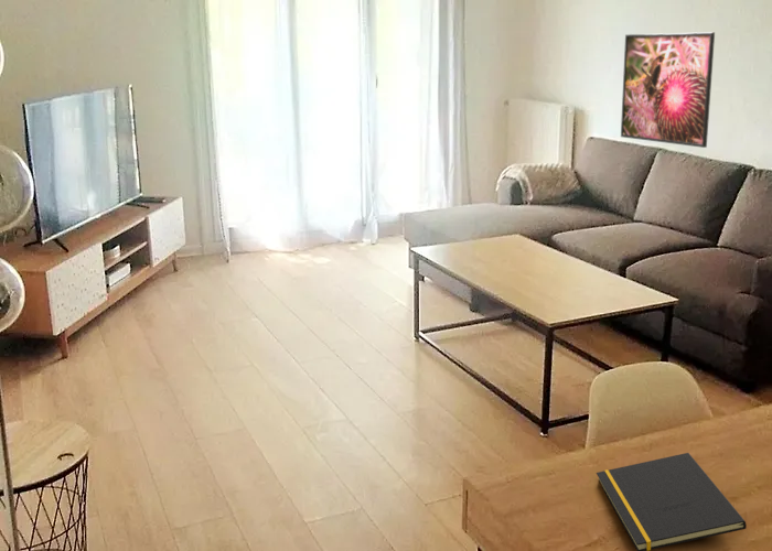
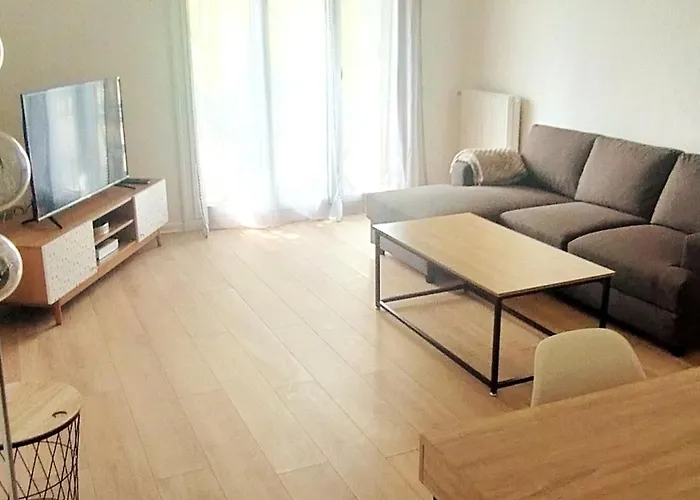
- notepad (665, 498)
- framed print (664, 88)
